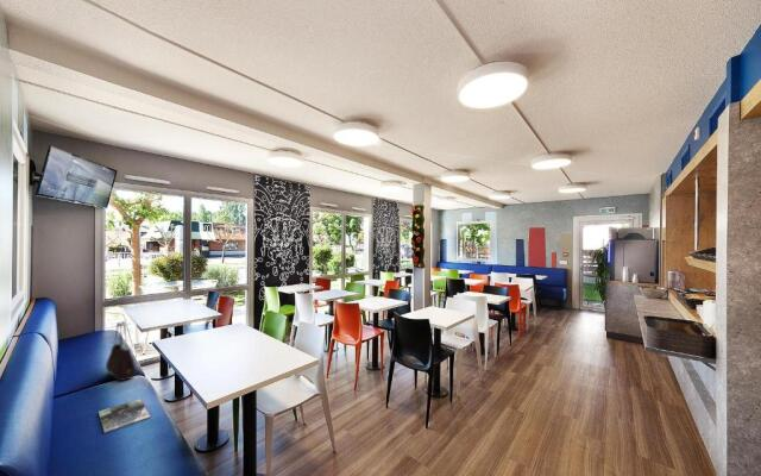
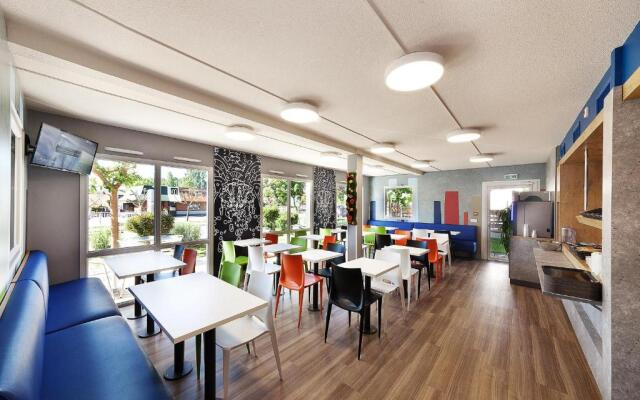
- handbag (120, 349)
- magazine (124, 414)
